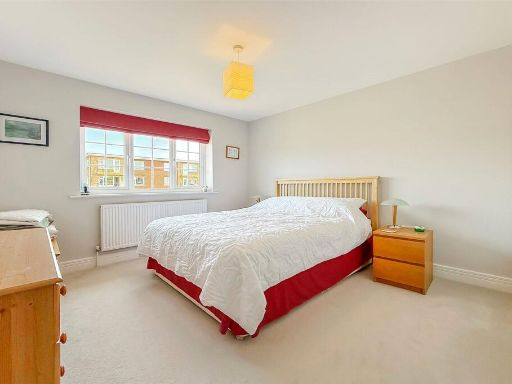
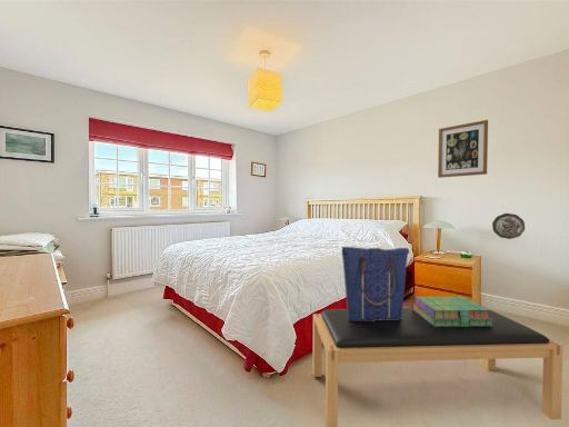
+ decorative plate (508, 226)
+ bench (422, 356)
+ tote bag (375, 282)
+ wall art (461, 150)
+ stack of books (449, 309)
